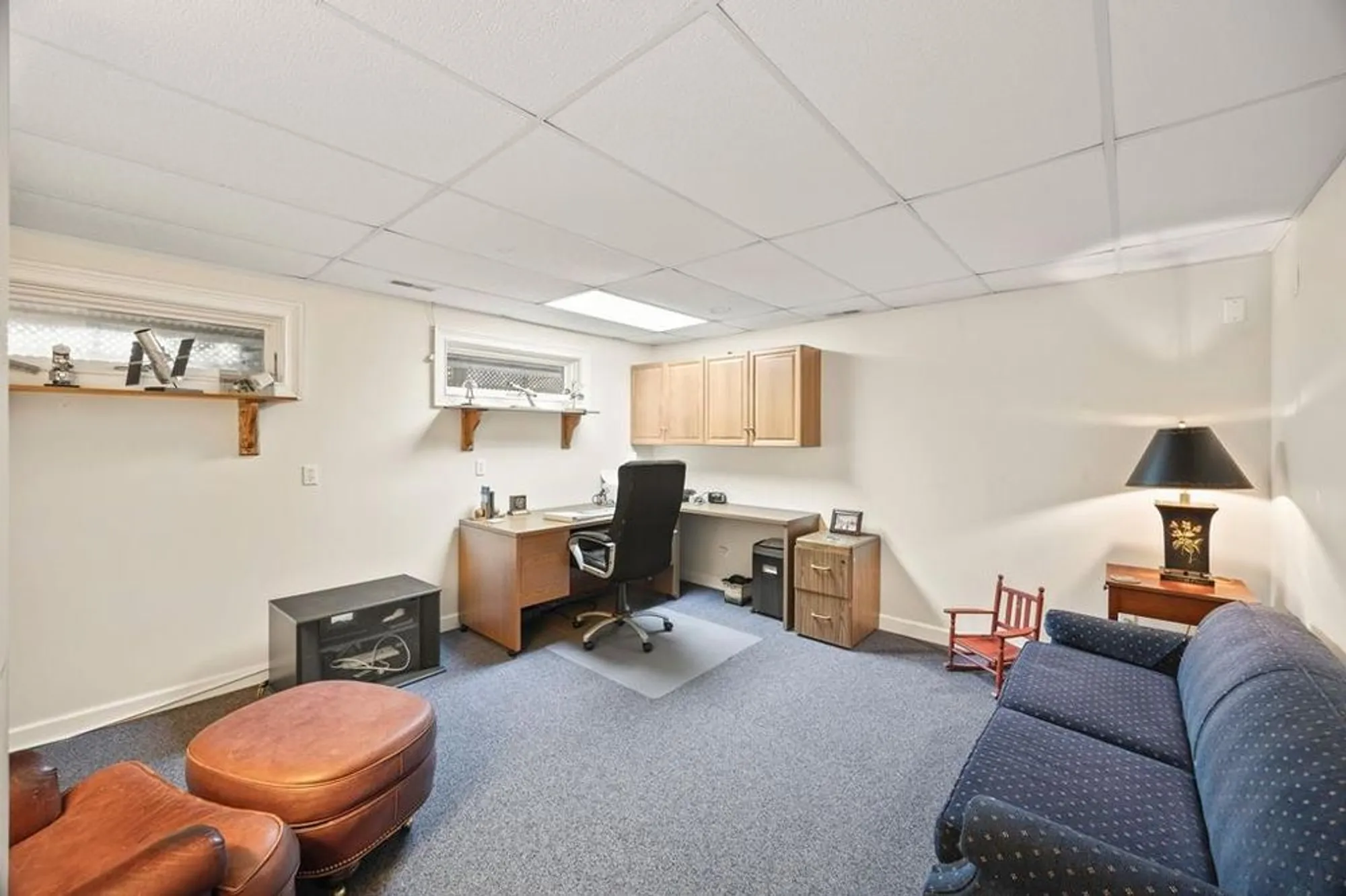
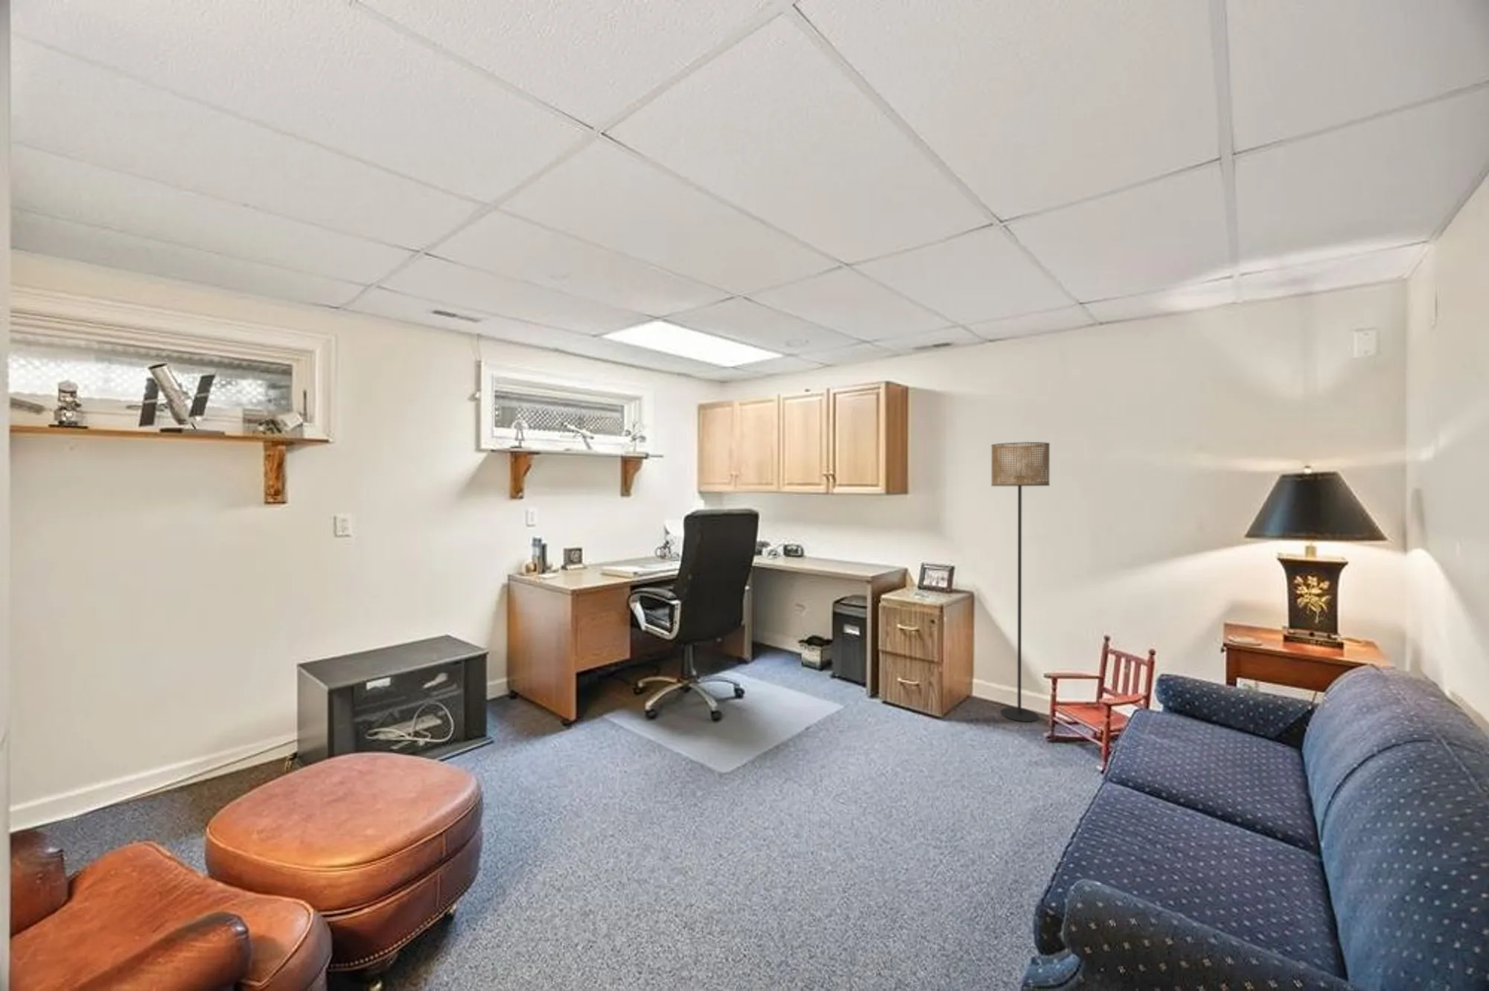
+ floor lamp (1019, 580)
